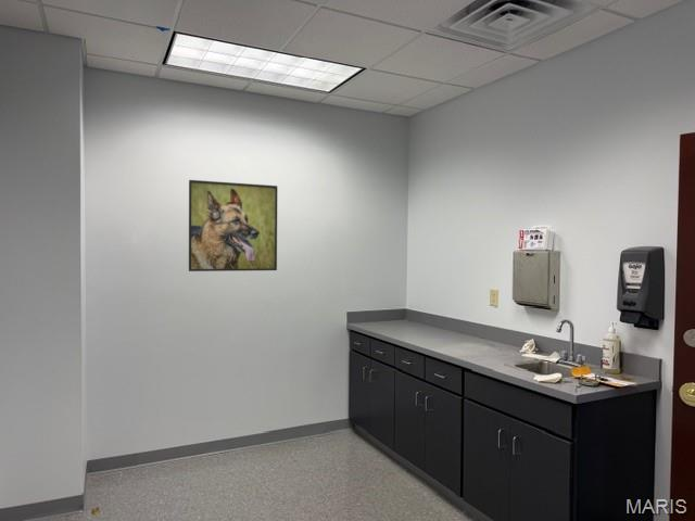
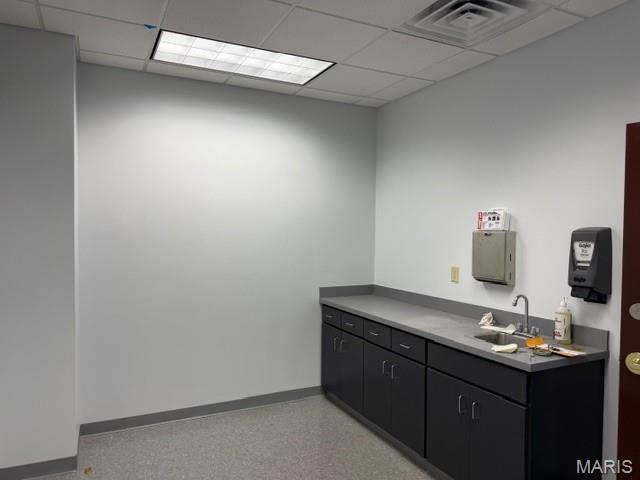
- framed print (235, 227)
